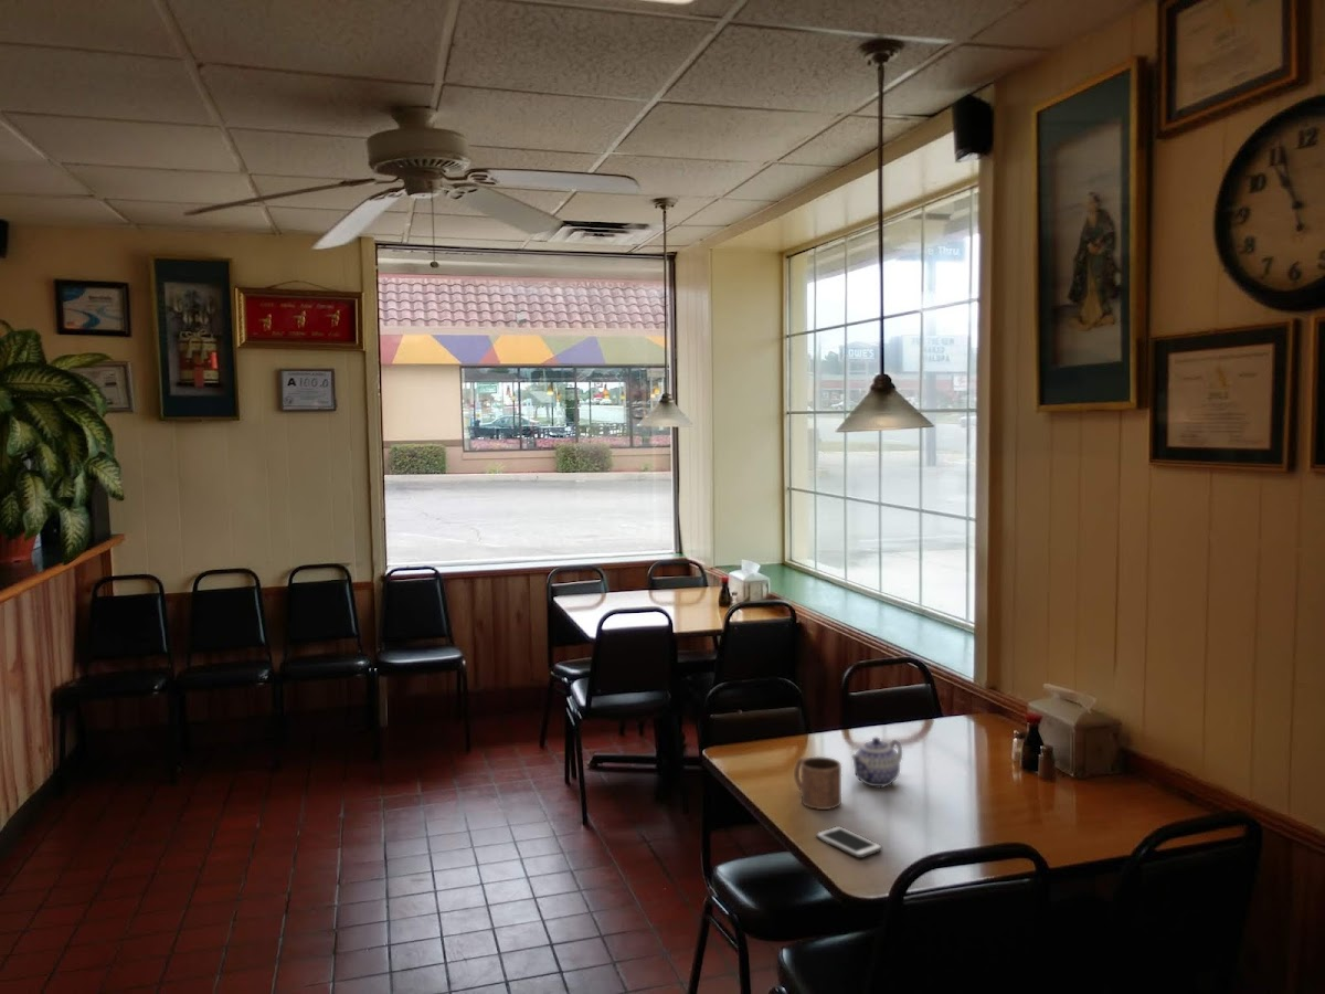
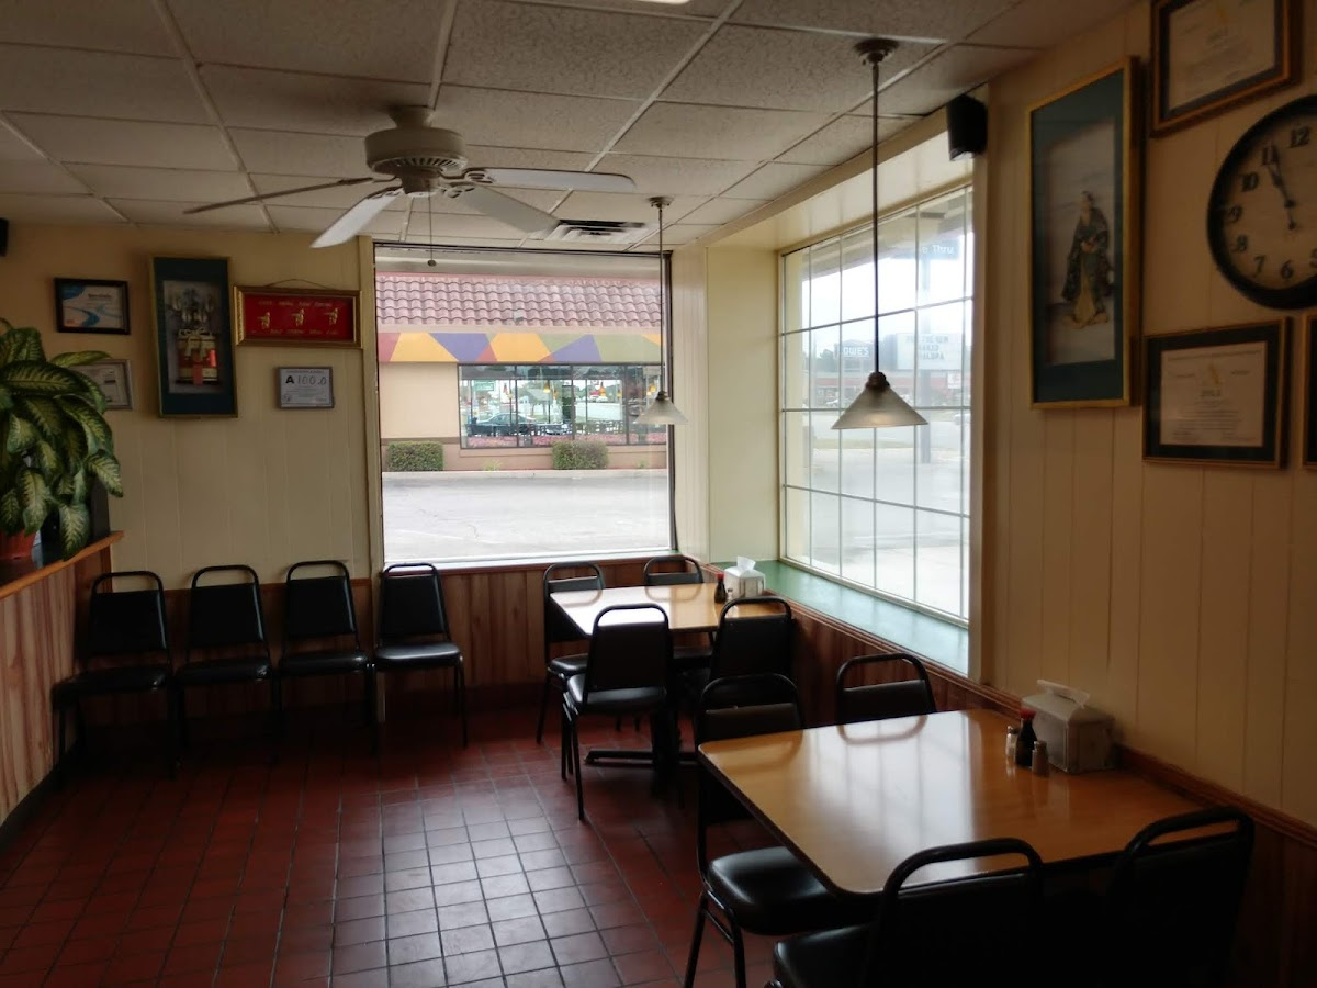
- cell phone (848, 842)
- teapot (877, 759)
- mug (814, 779)
